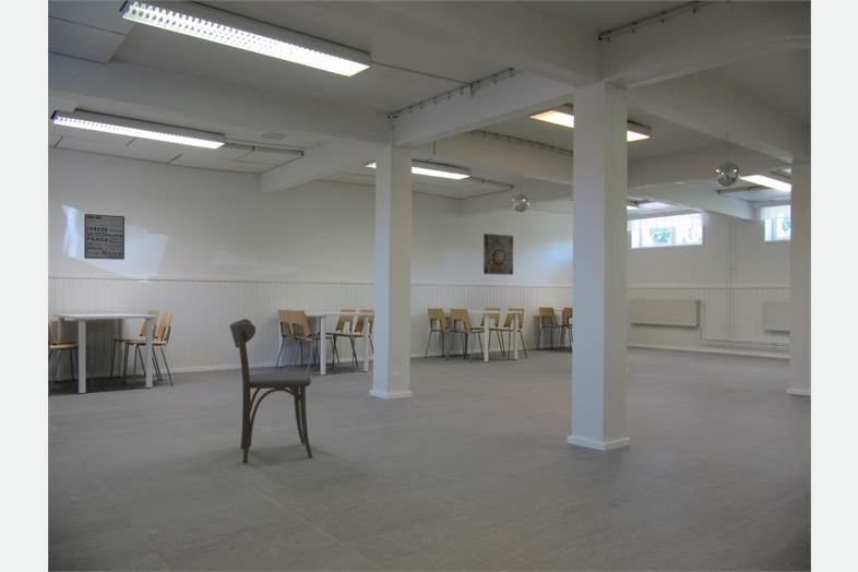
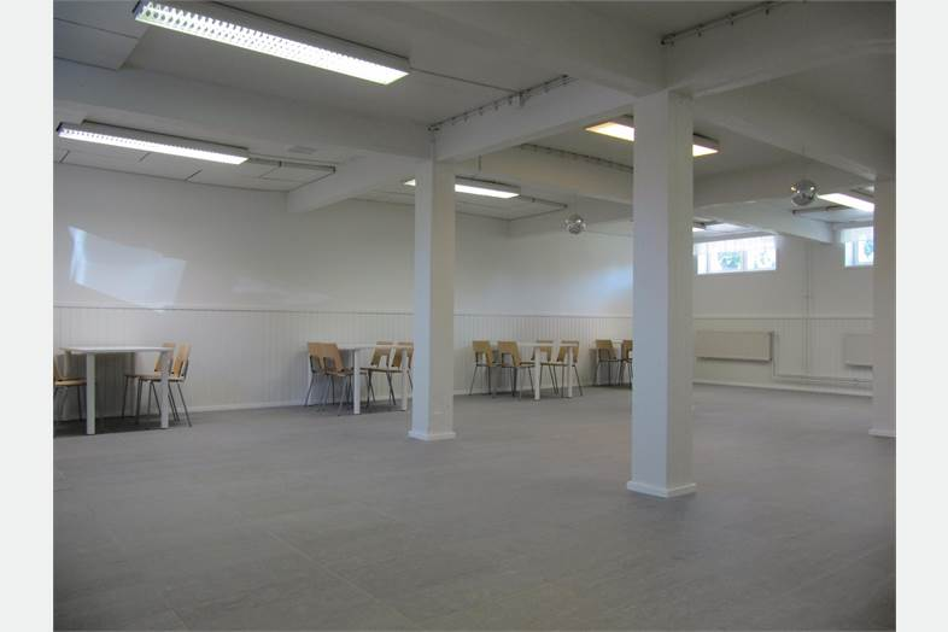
- dining chair (270, 386)
- wall art (104, 237)
- wall art (498, 254)
